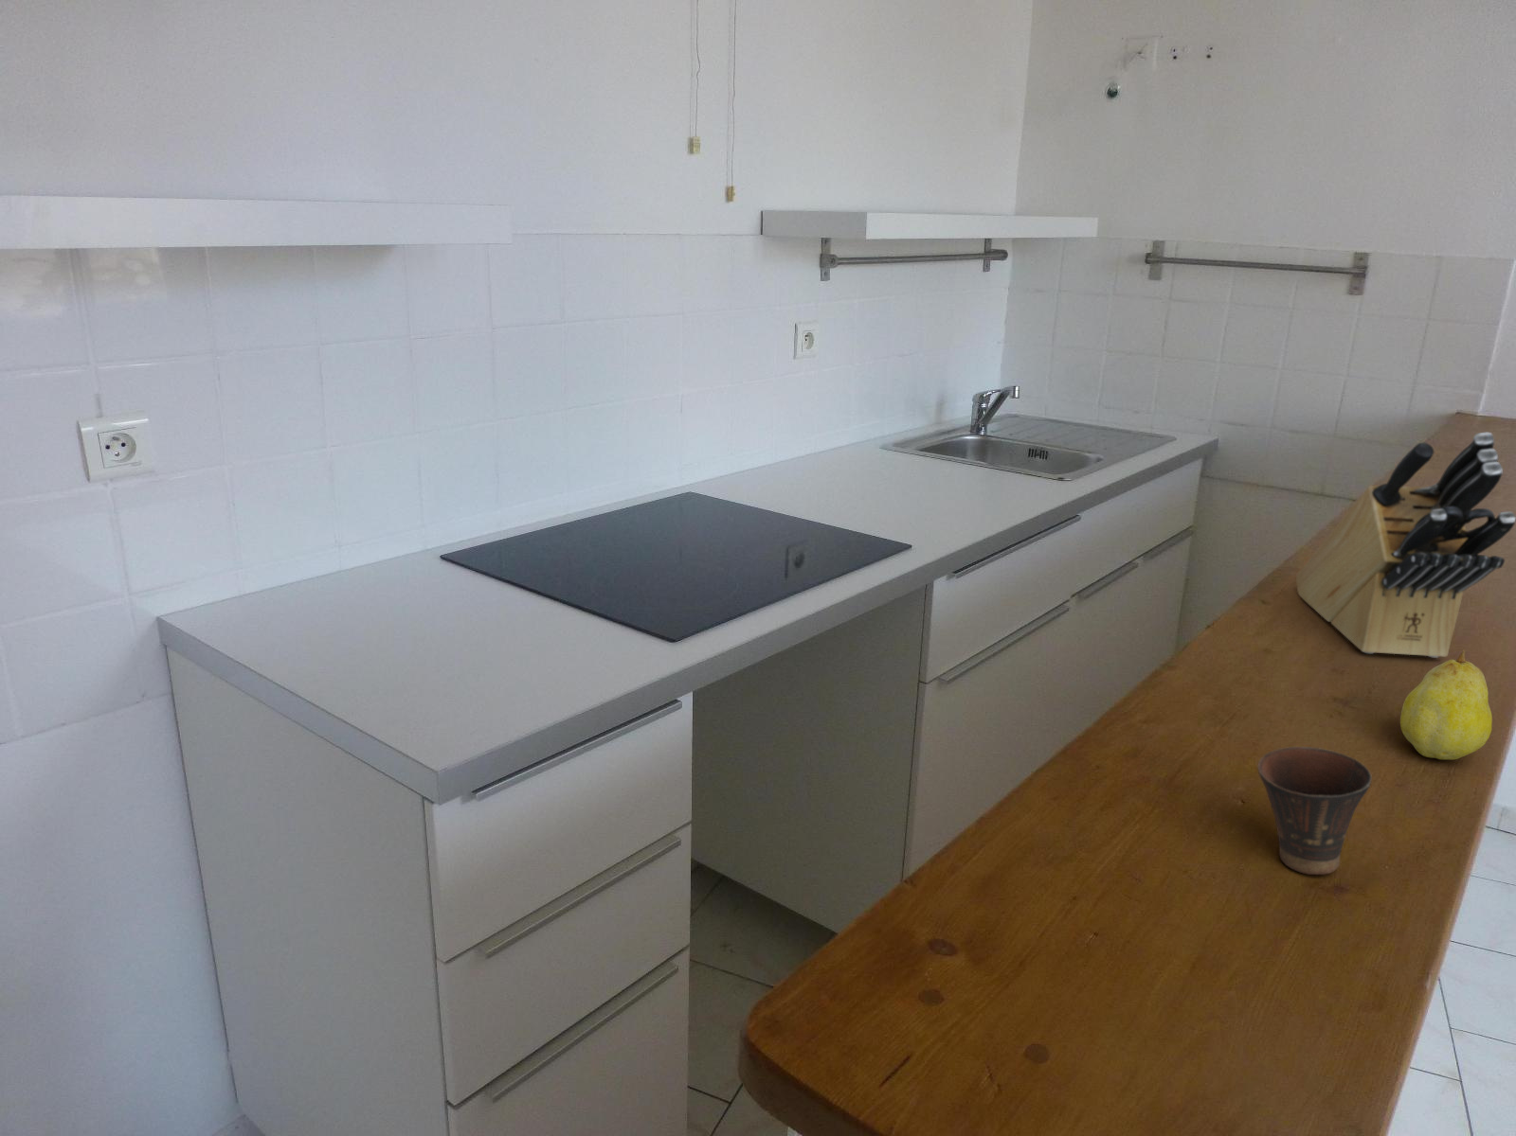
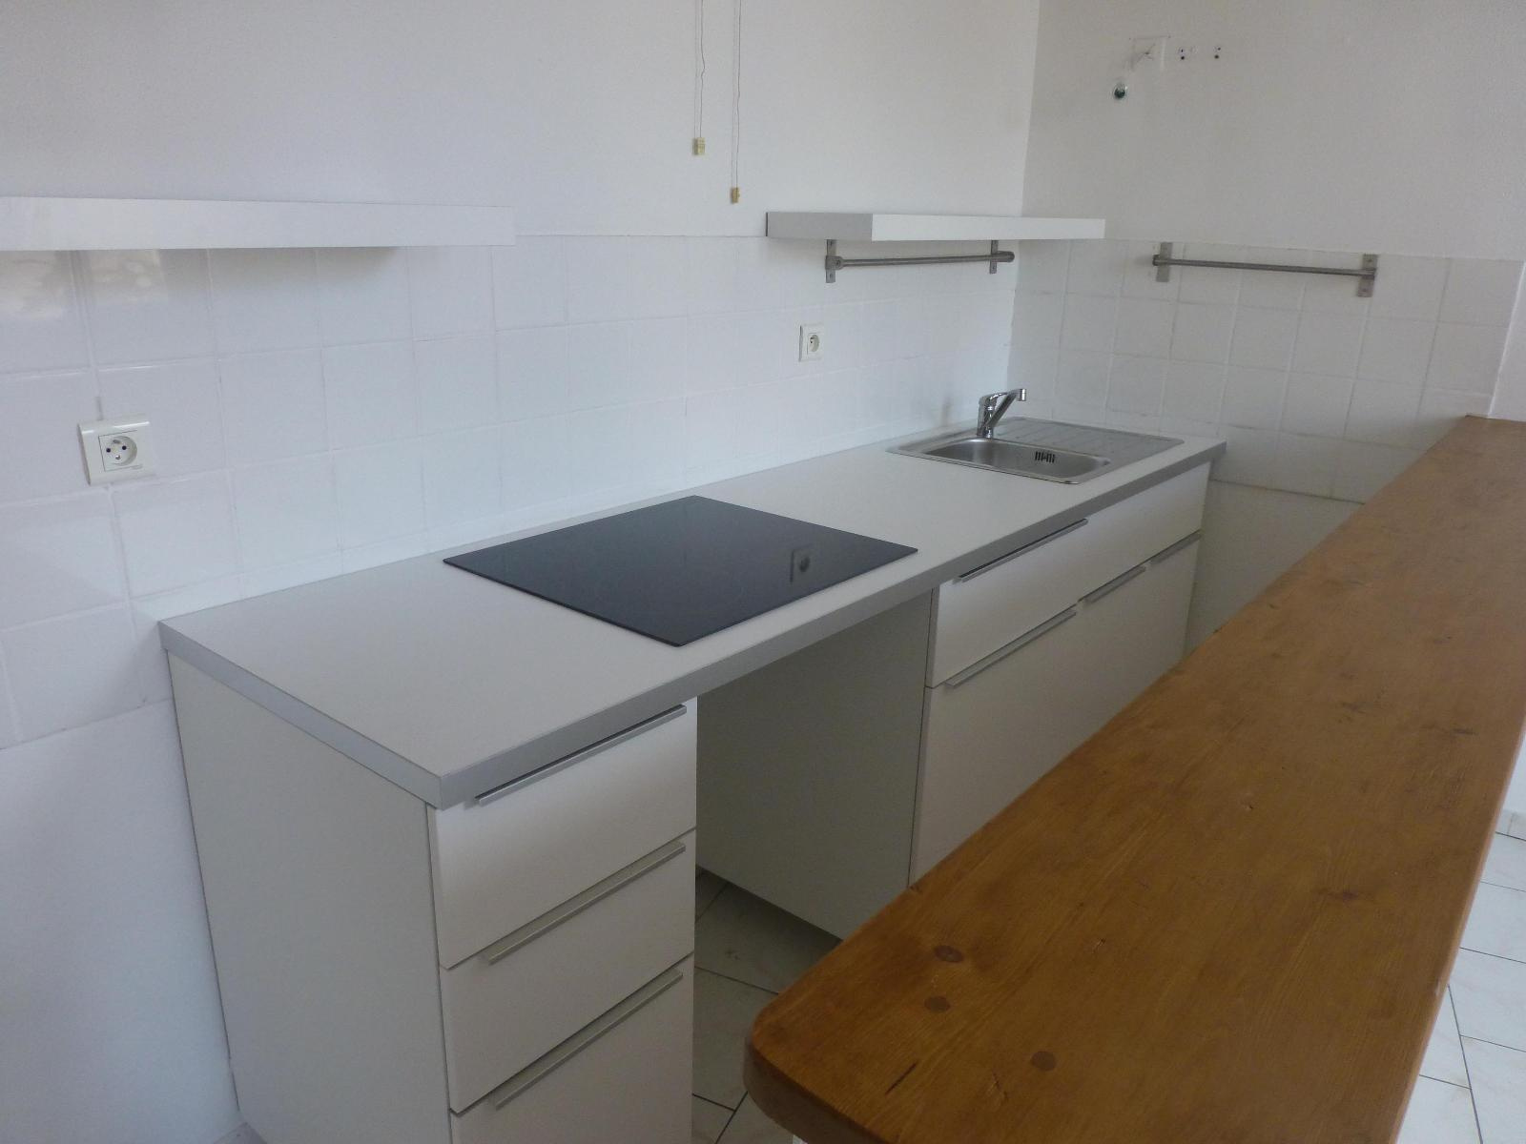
- knife block (1399, 530)
- cup (1305, 814)
- fruit (1453, 704)
